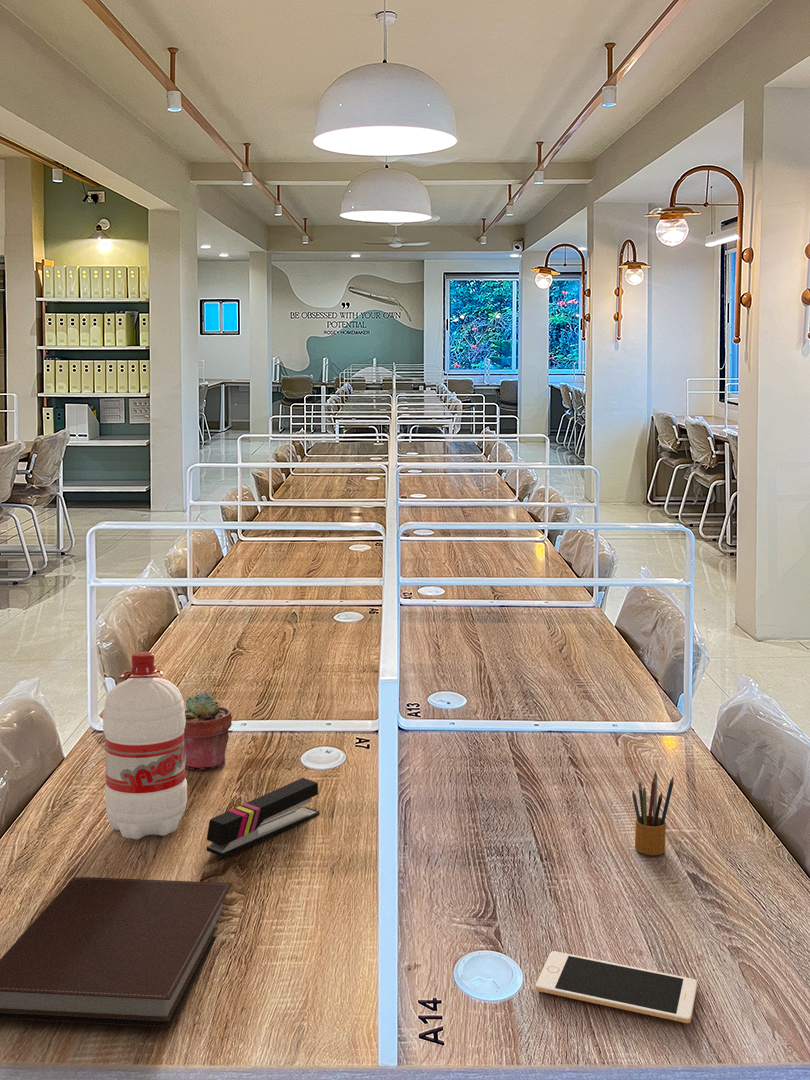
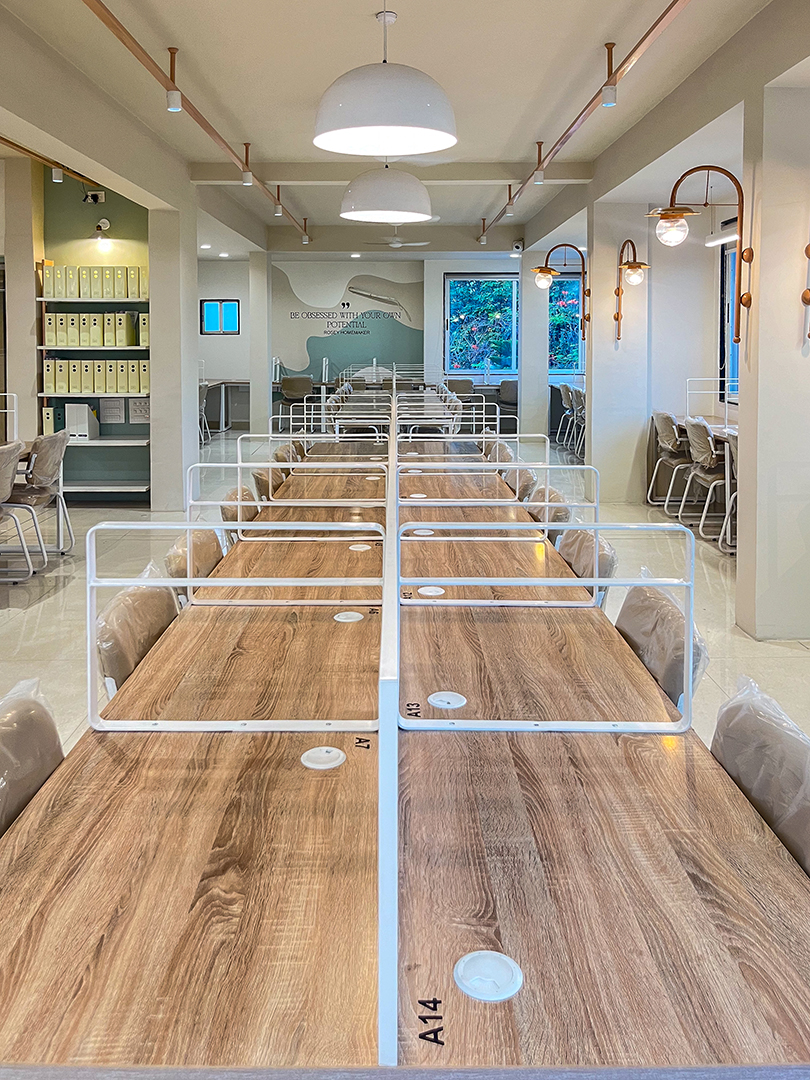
- notebook (115, 943)
- water bottle (145, 741)
- cell phone (616, 985)
- stapler (265, 814)
- pencil box (653, 814)
- potted succulent (203, 728)
